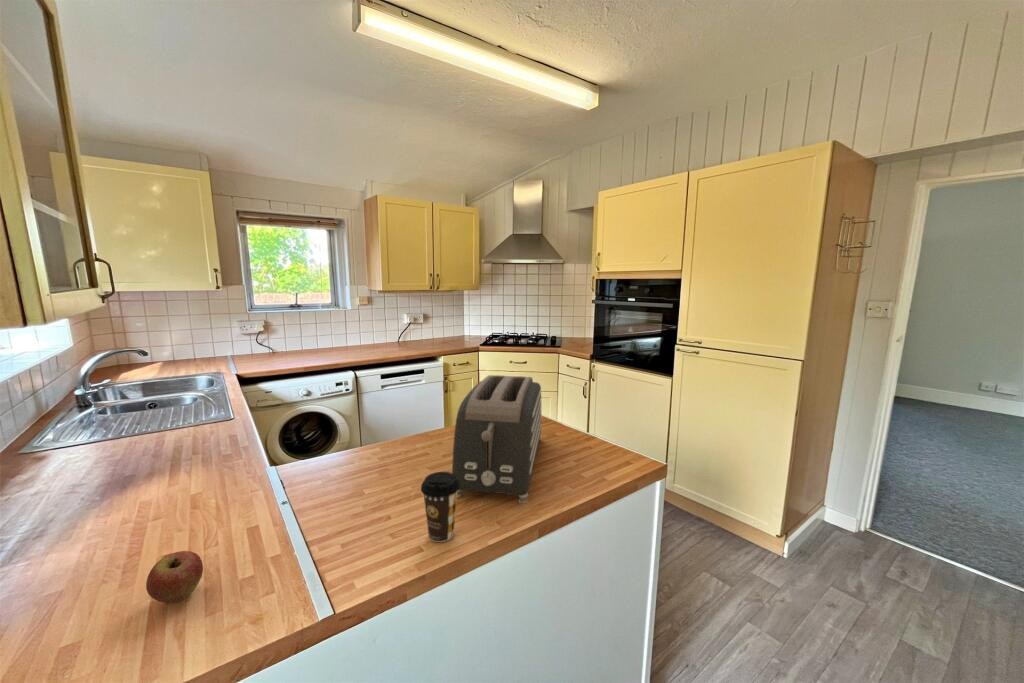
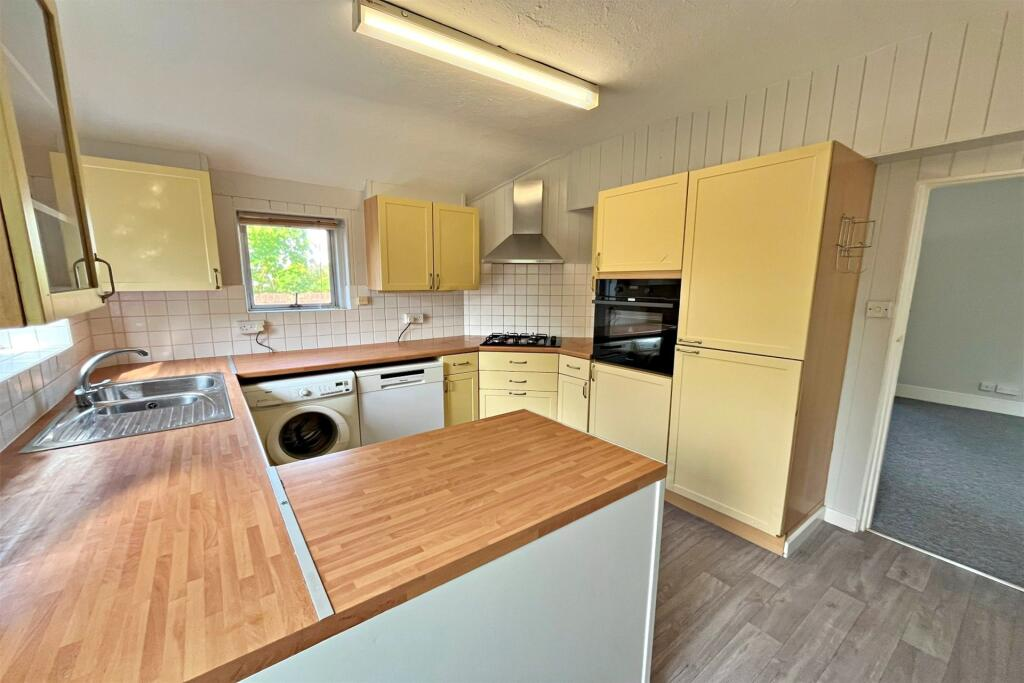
- toaster (502, 425)
- fruit (175, 574)
- coffee cup (440, 506)
